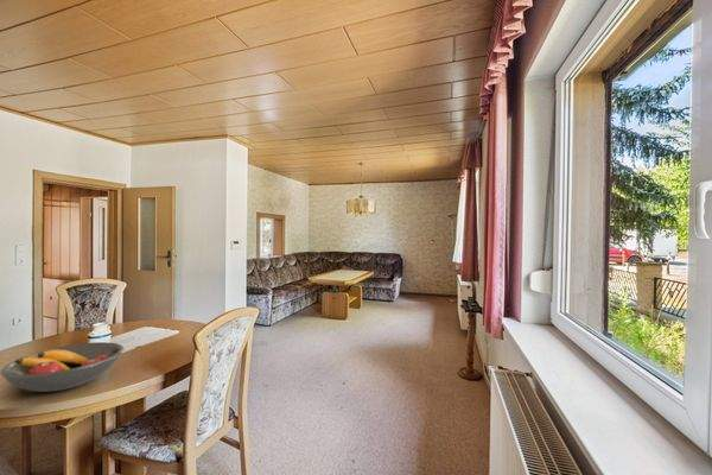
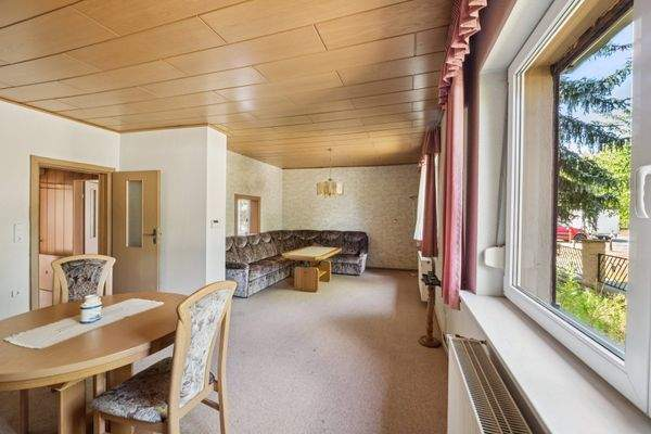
- fruit bowl (68, 366)
